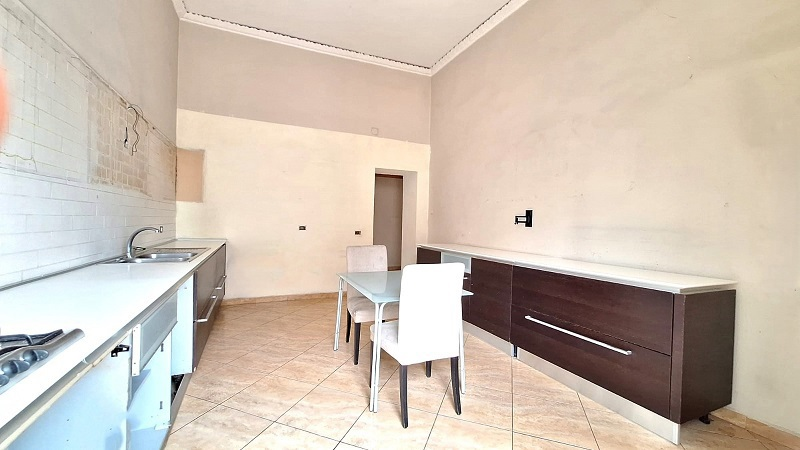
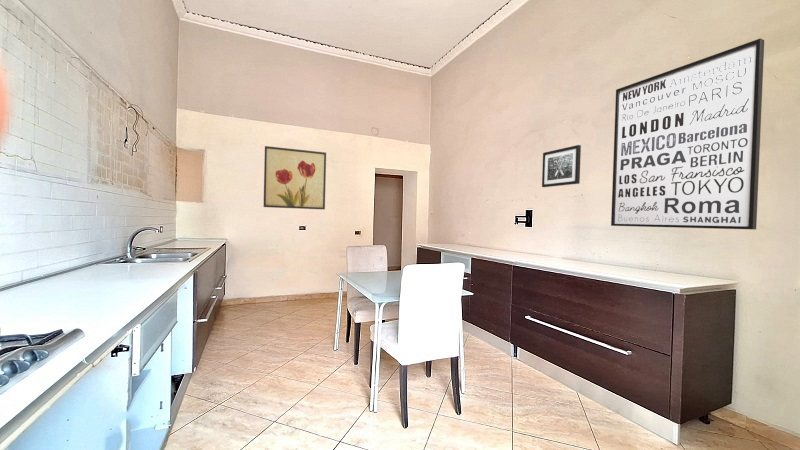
+ wall art (295, 179)
+ wall art (560, 167)
+ wall art (674, 148)
